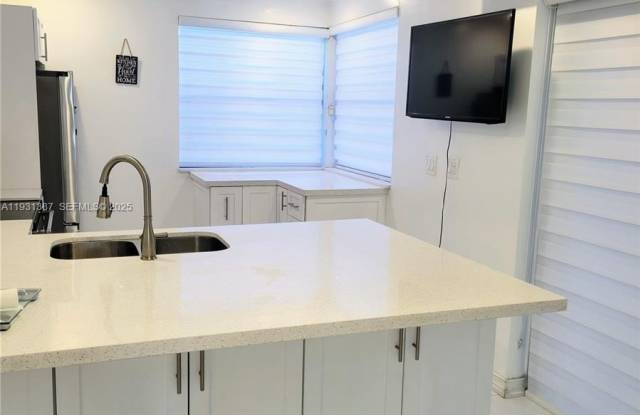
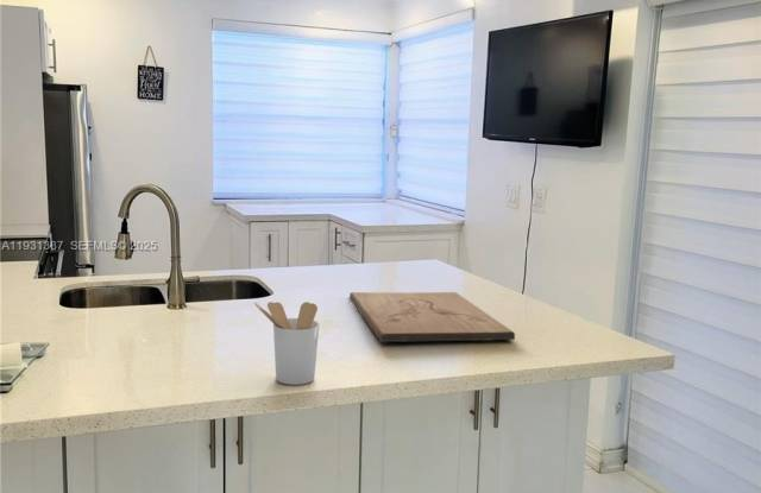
+ utensil holder (285, 339)
+ cutting board (423, 312)
